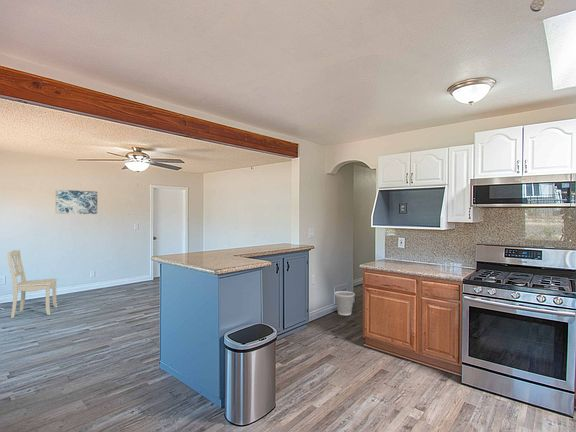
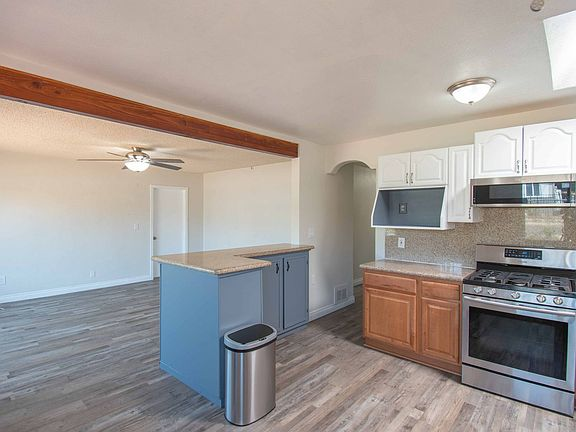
- wall art (77, 202)
- wastebasket (344, 303)
- dining chair (33, 281)
